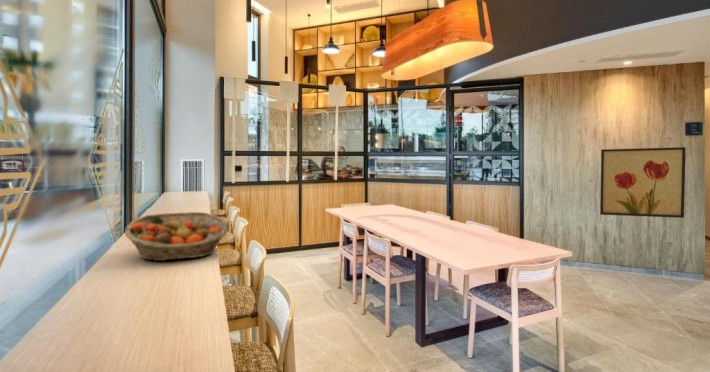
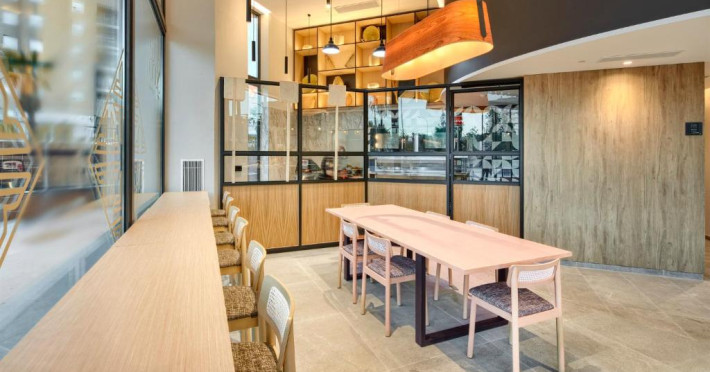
- wall art (640, 182)
- fruit basket (179, 234)
